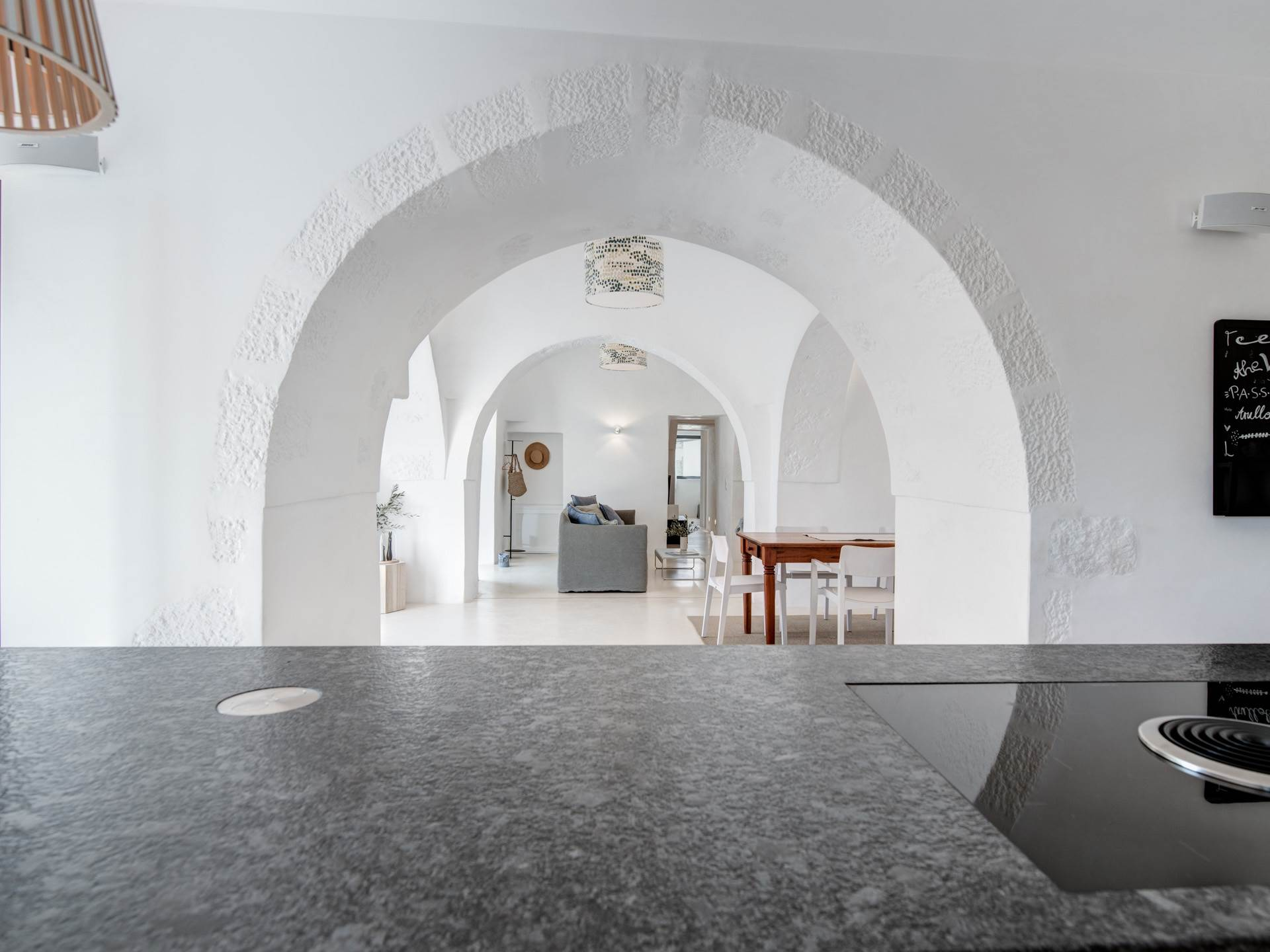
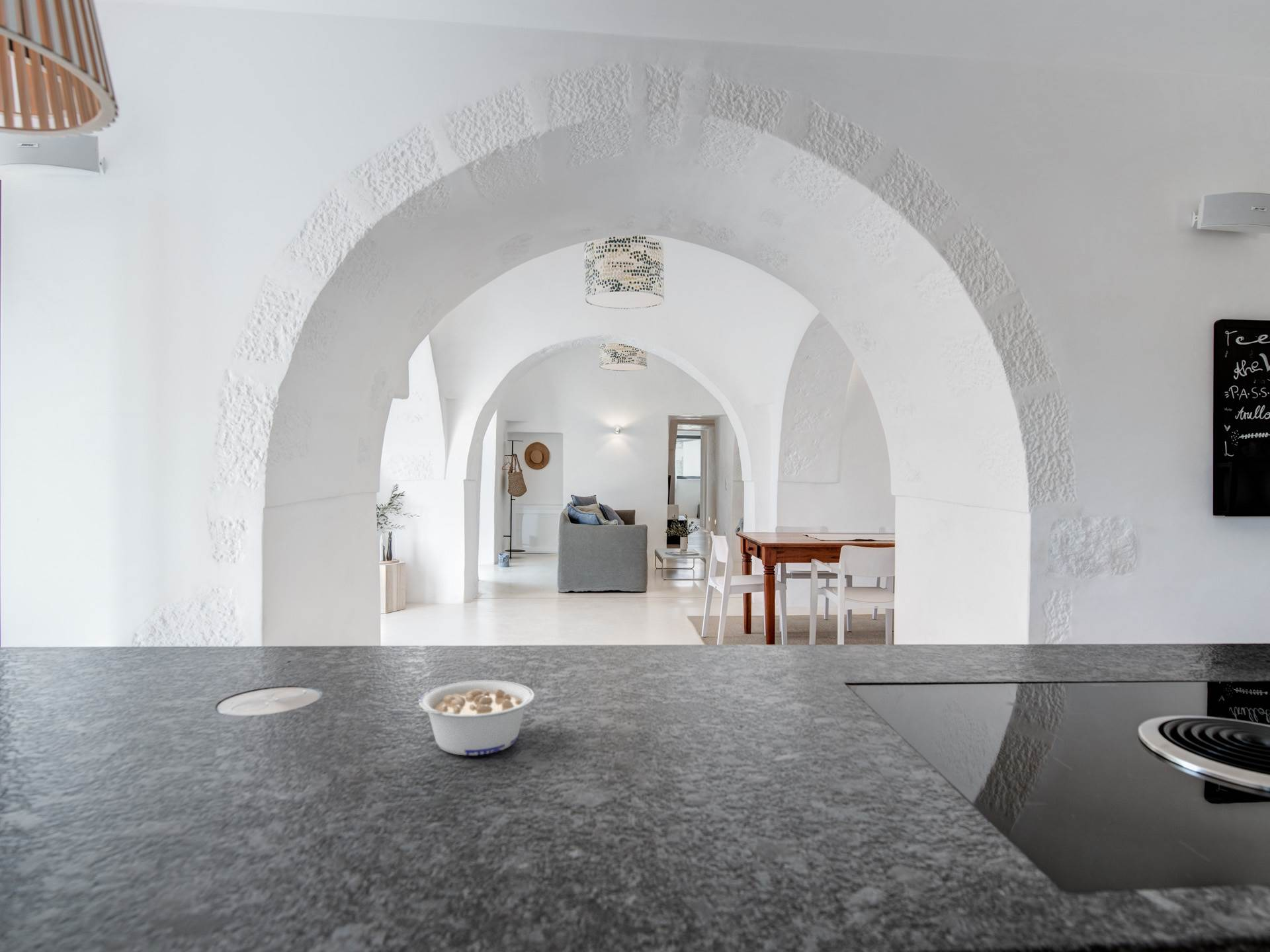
+ legume (477, 715)
